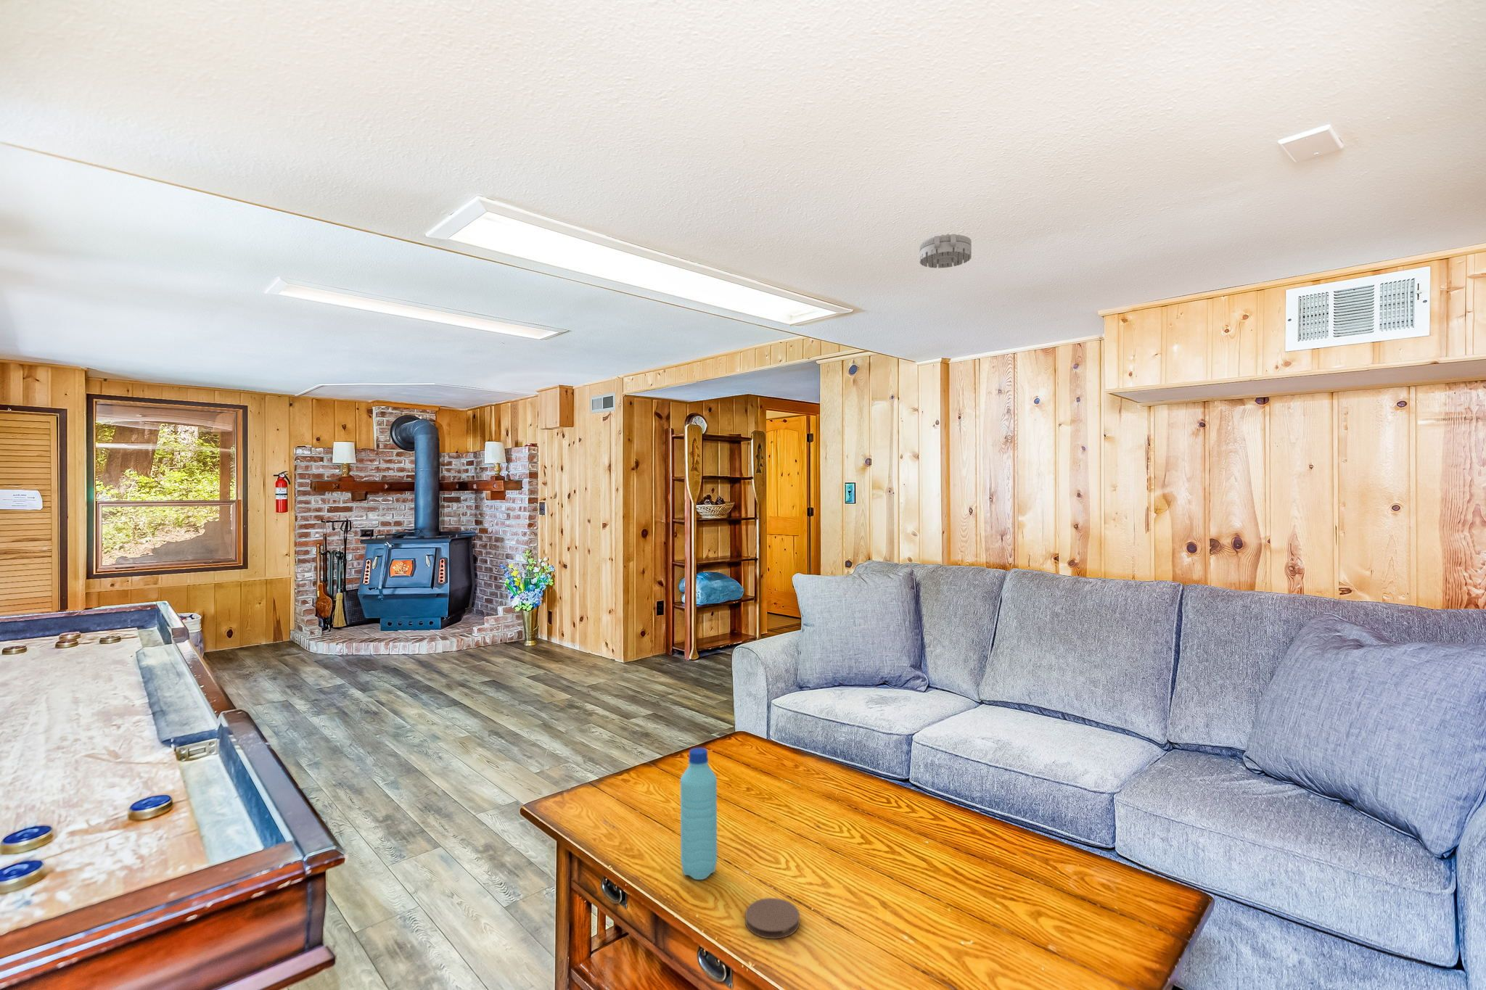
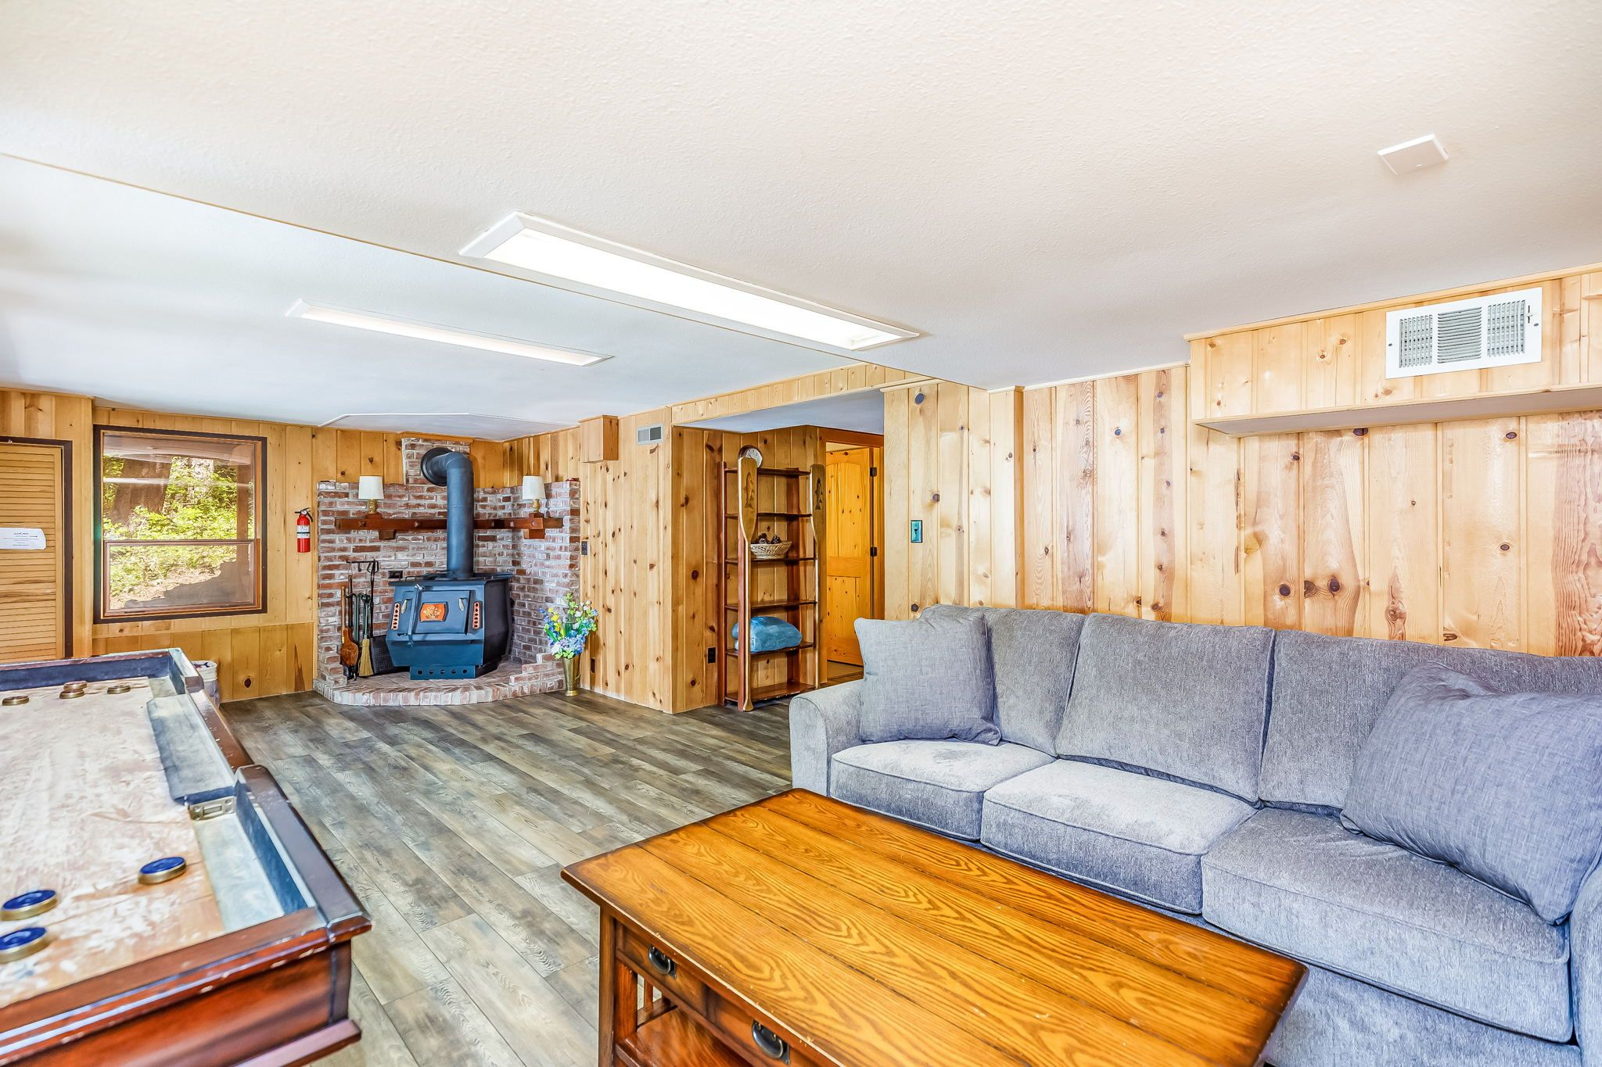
- coaster (772, 917)
- water bottle (698, 811)
- smoke detector (945, 250)
